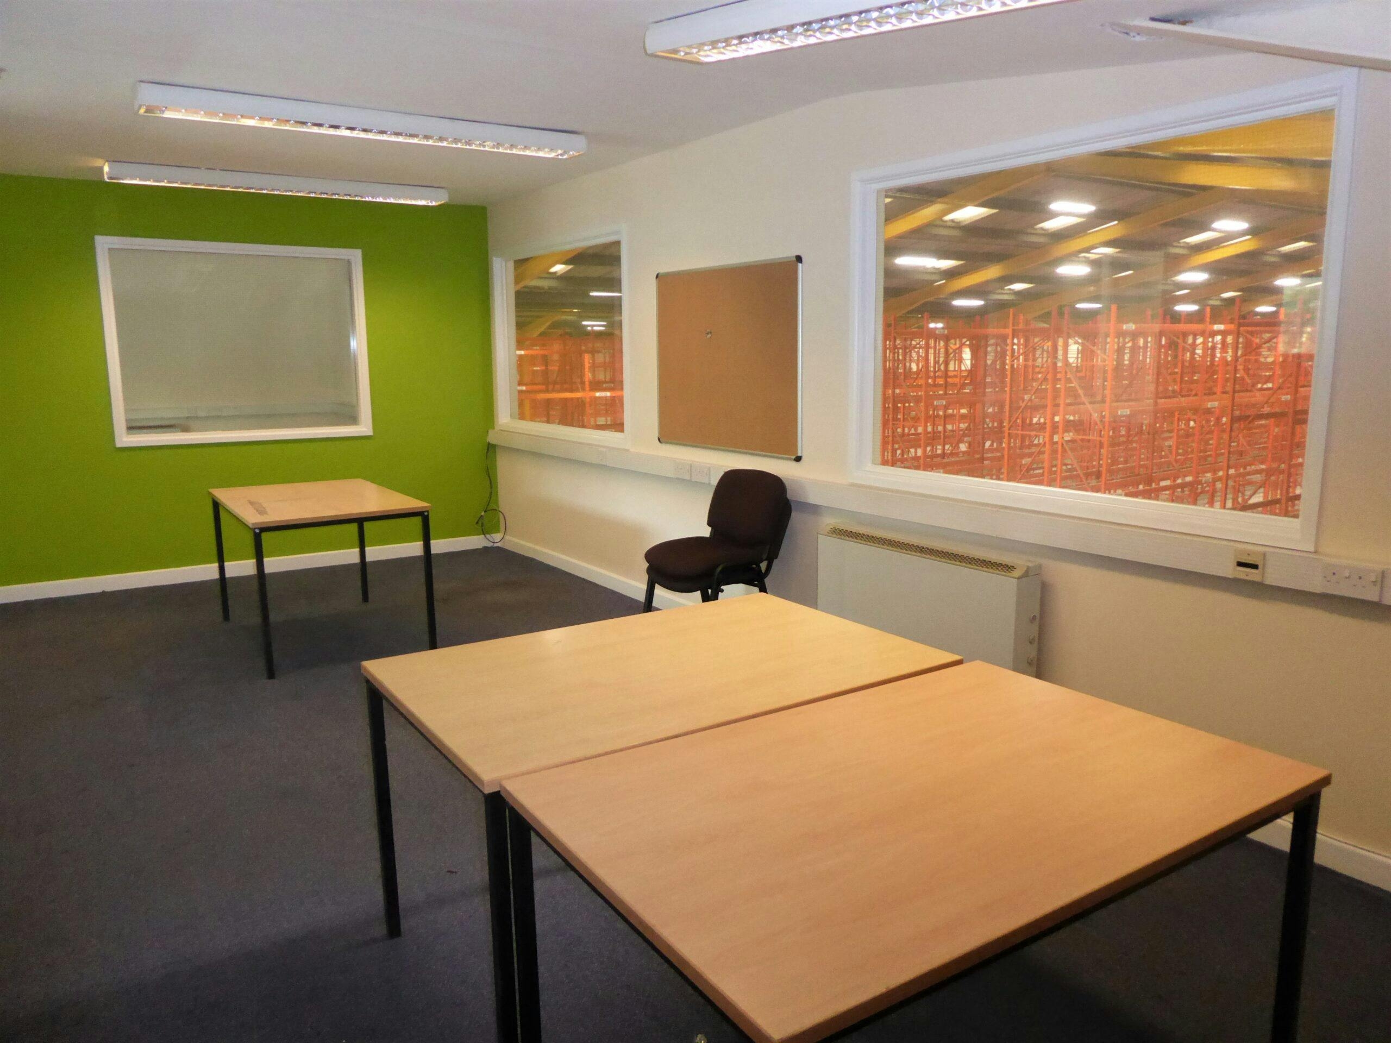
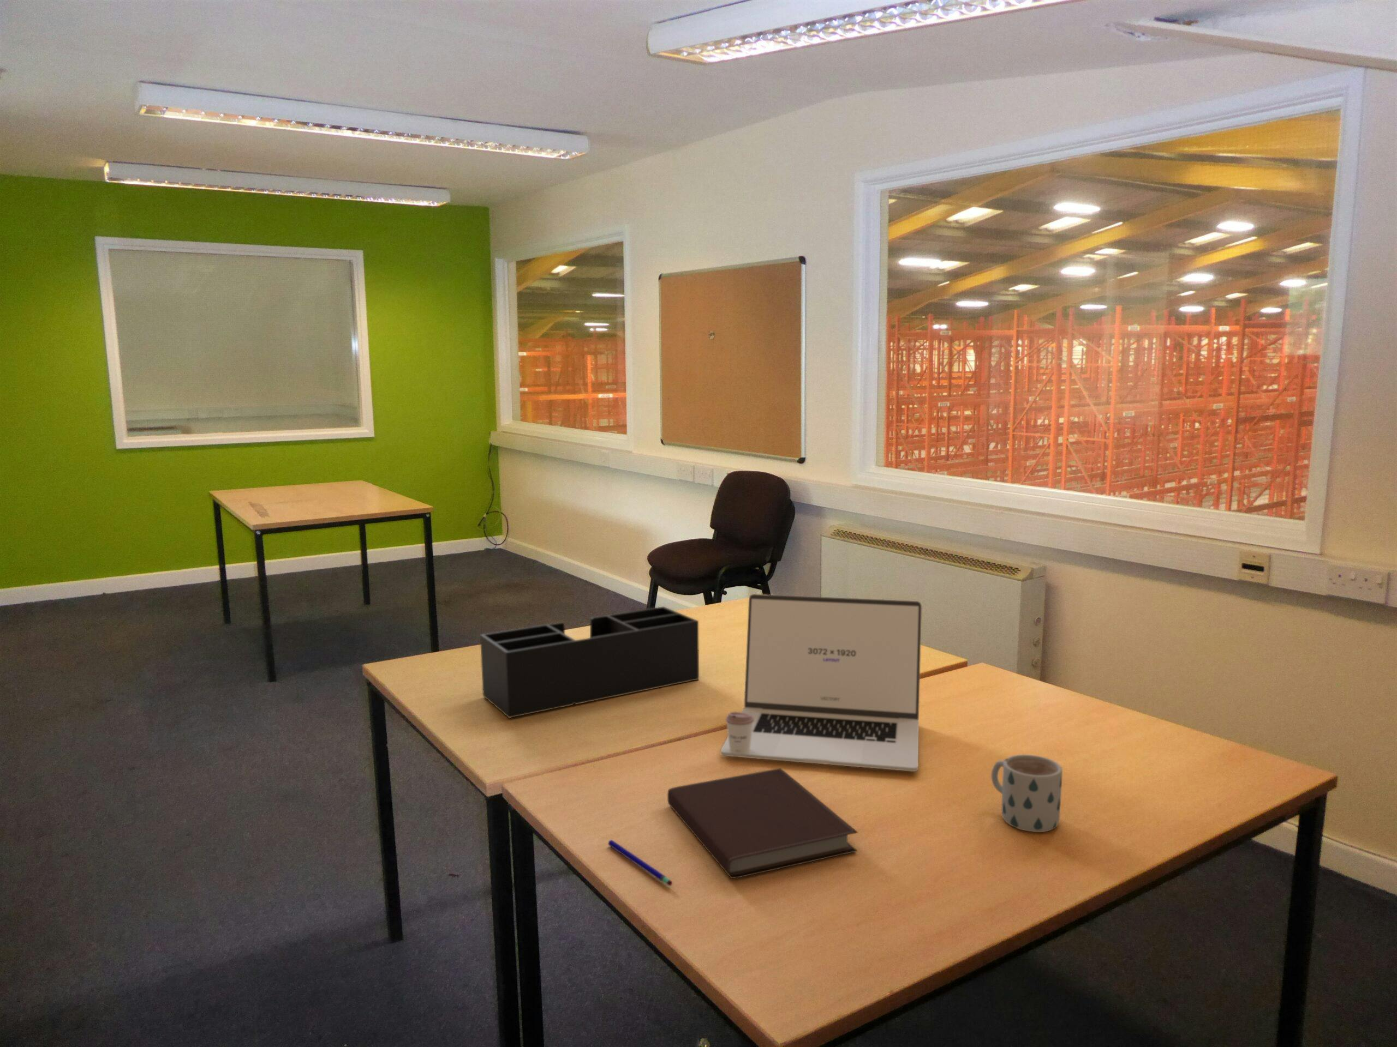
+ laptop (825, 676)
+ pen (639, 862)
+ mug (1022, 789)
+ desk organizer (592, 658)
+ notebook (758, 818)
